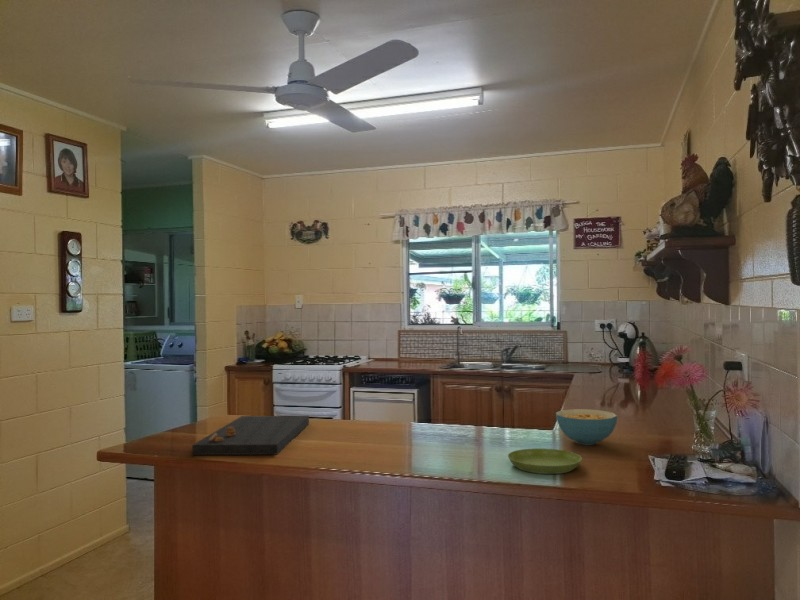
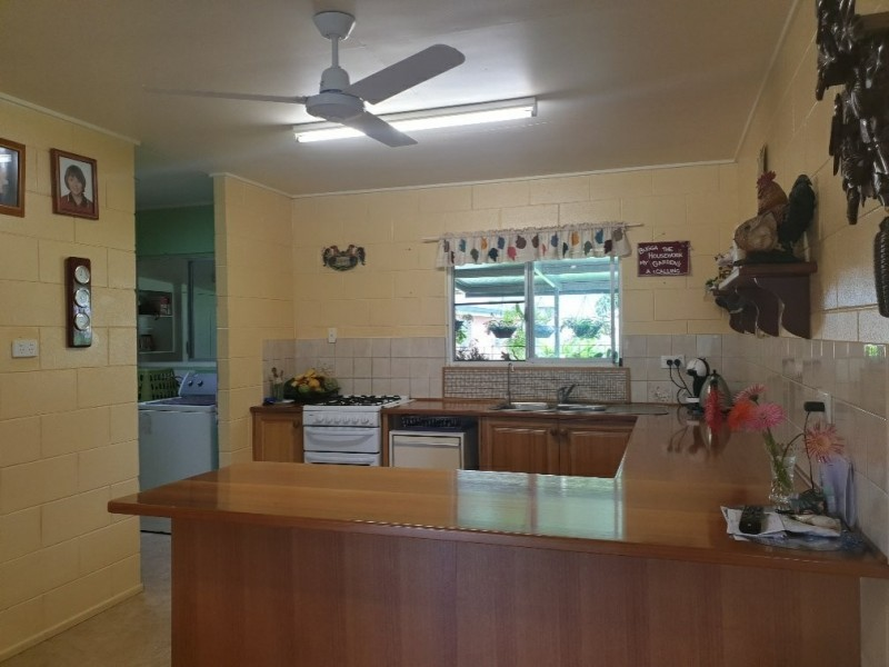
- cutting board (257, 428)
- cereal bowl (586, 428)
- saucer (544, 461)
